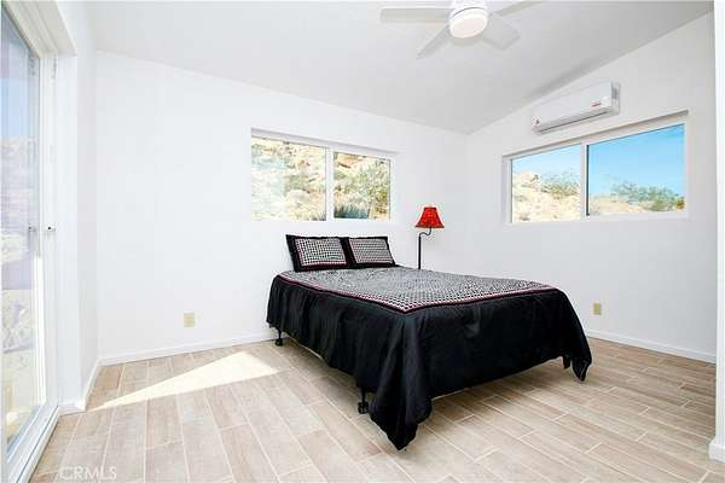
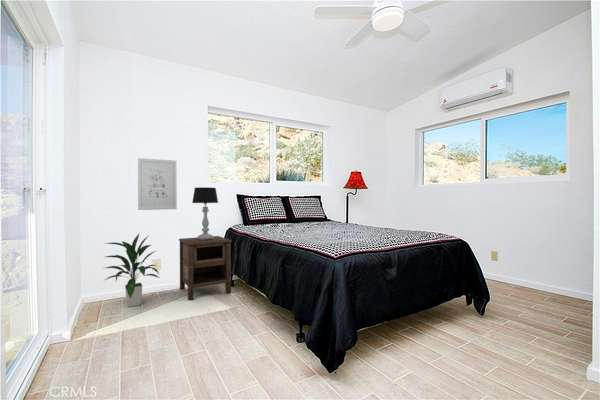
+ nightstand (204, 265)
+ wall art (157, 184)
+ indoor plant (132, 269)
+ table lamp (205, 213)
